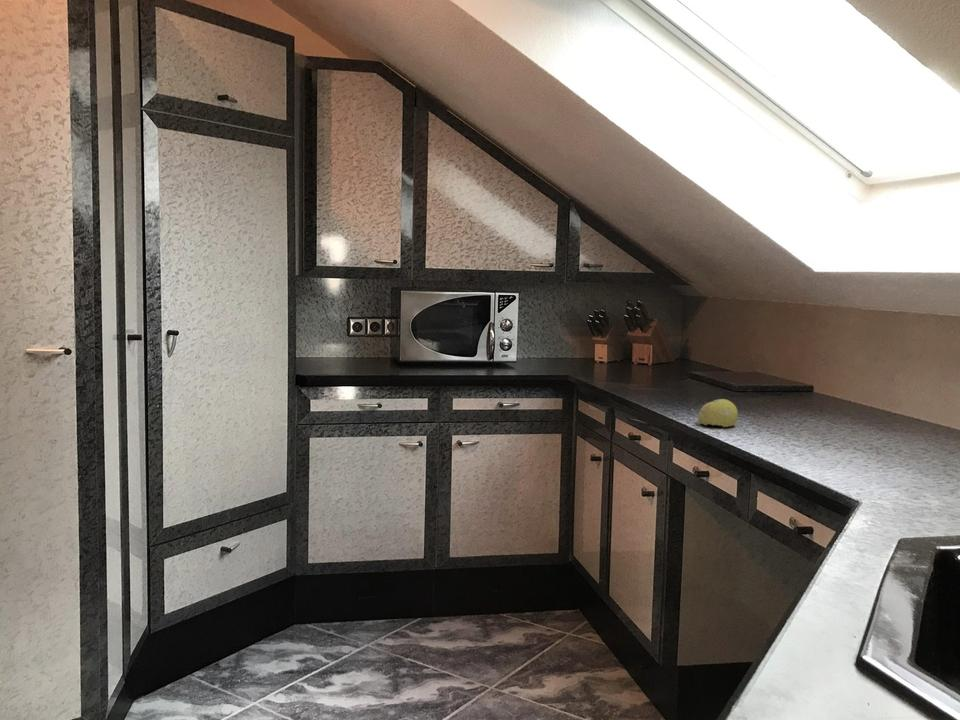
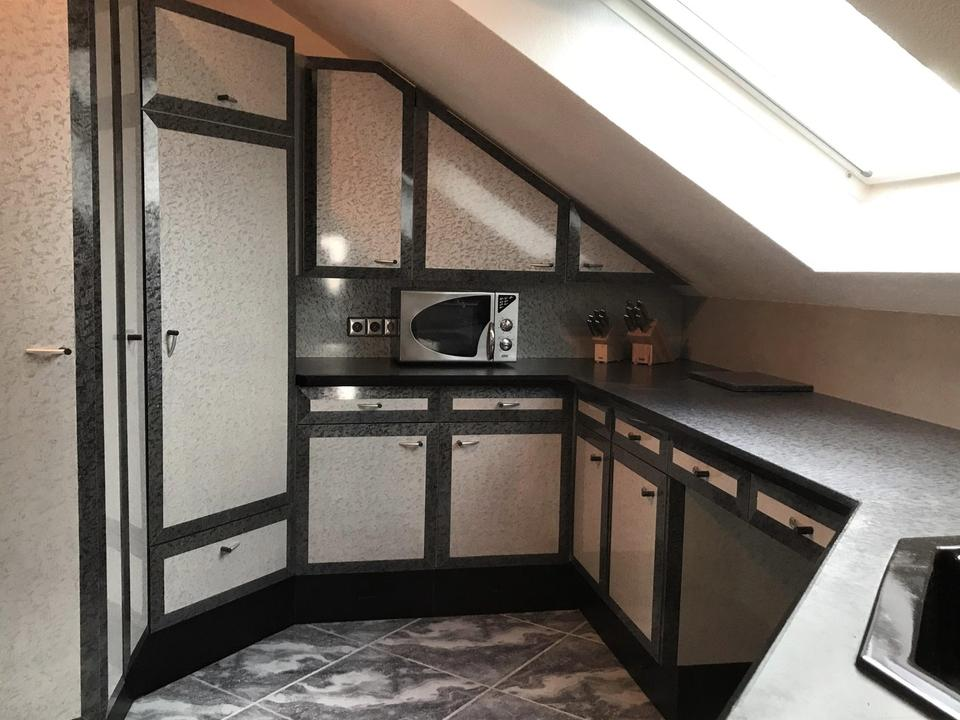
- fruit (717, 411)
